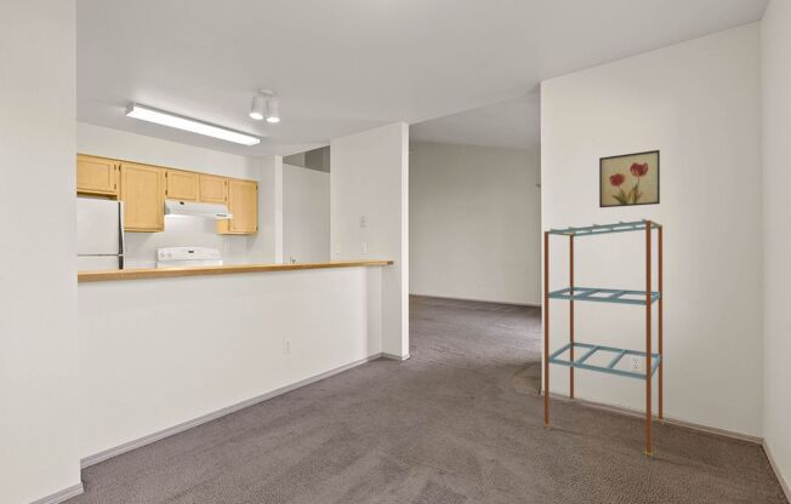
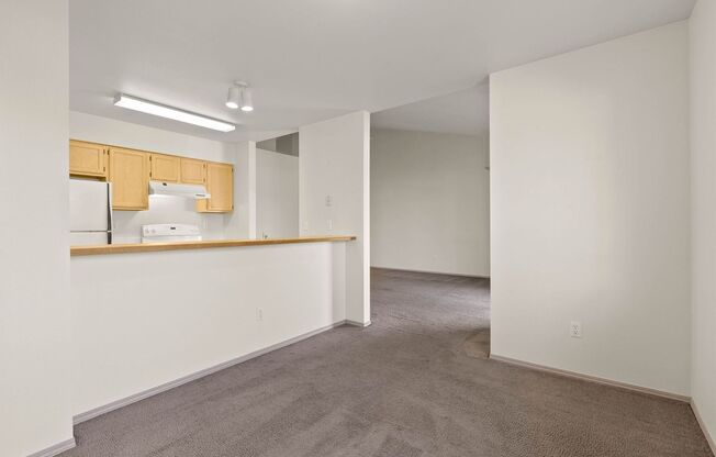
- shelving unit (604, 302)
- wall art (628, 179)
